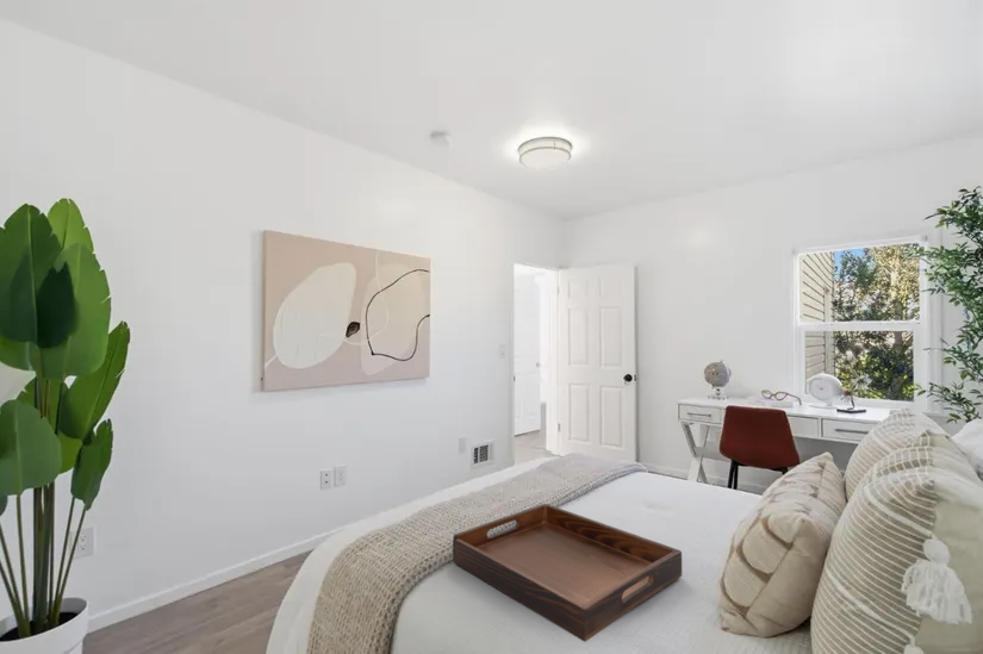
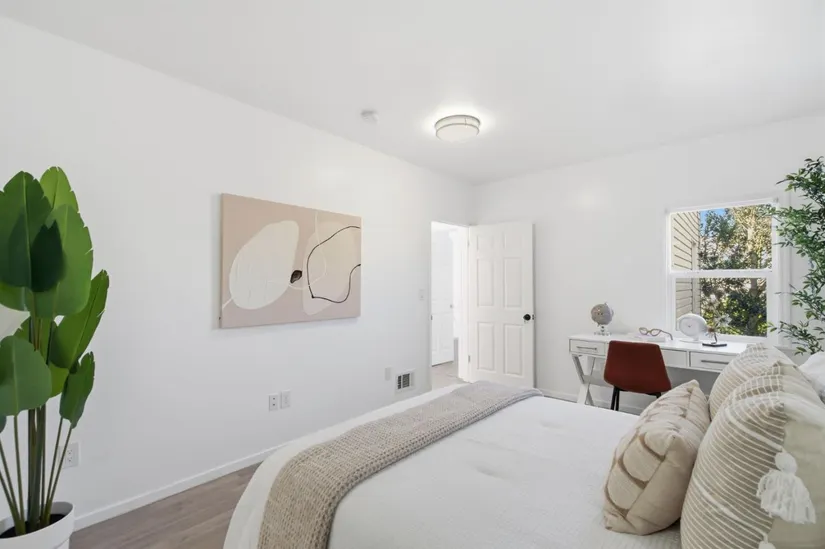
- serving tray (560, 555)
